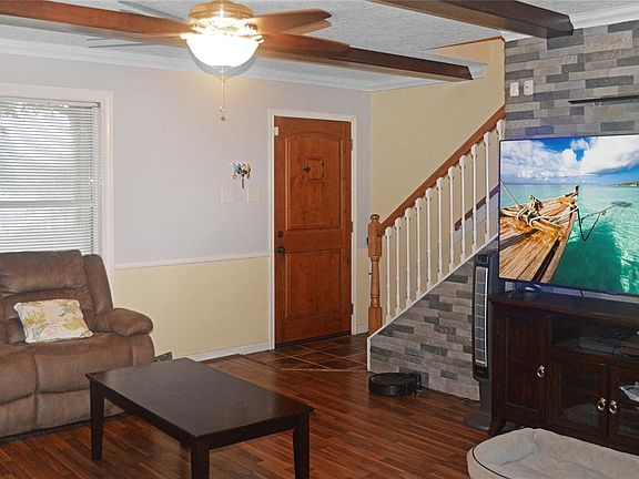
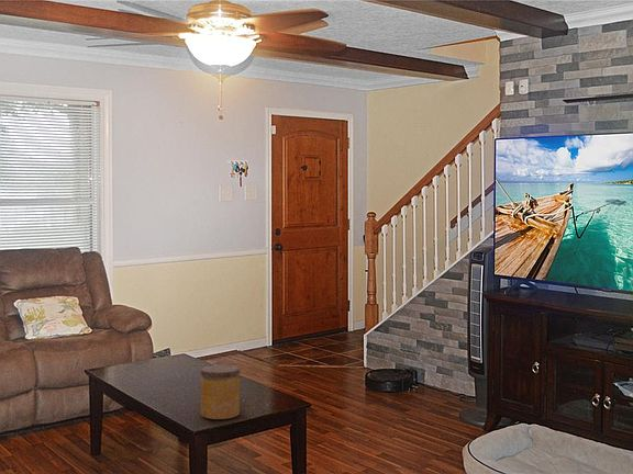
+ jar (220, 391)
